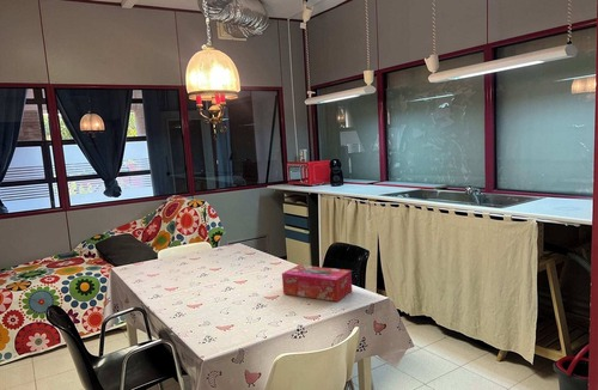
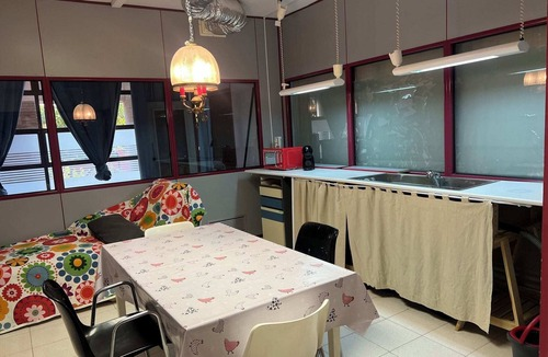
- tissue box (316, 281)
